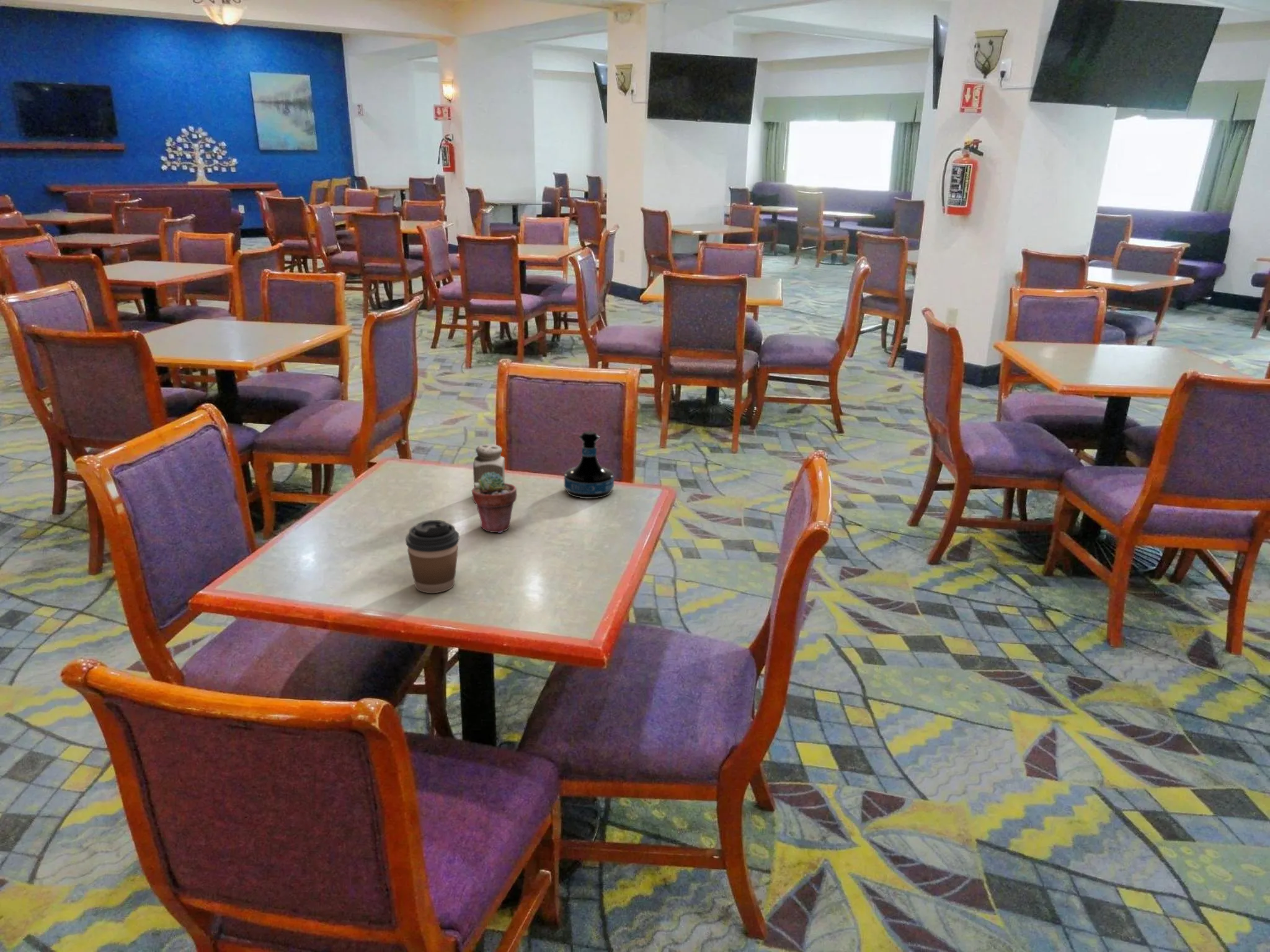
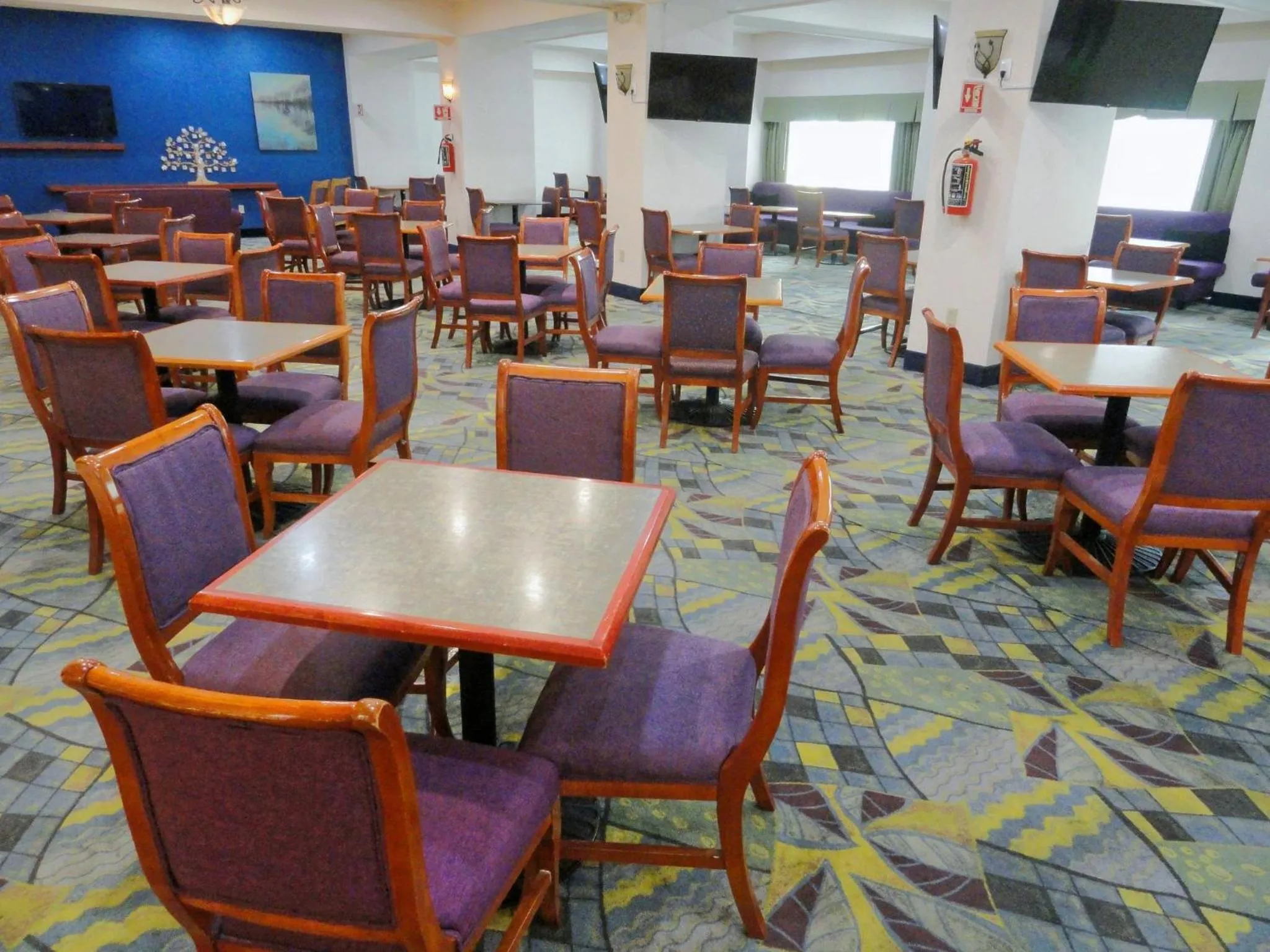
- tequila bottle (589, 462)
- salt shaker (489, 472)
- potted succulent (494, 500)
- coffee cup (433, 553)
